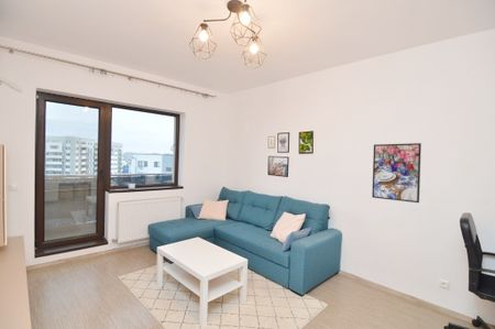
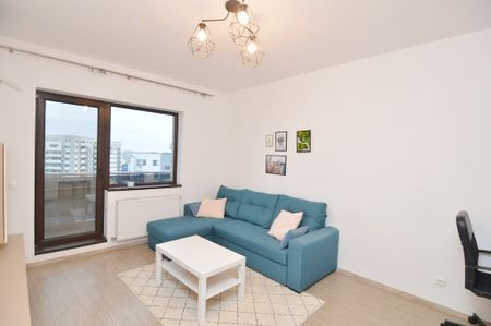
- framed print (395, 172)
